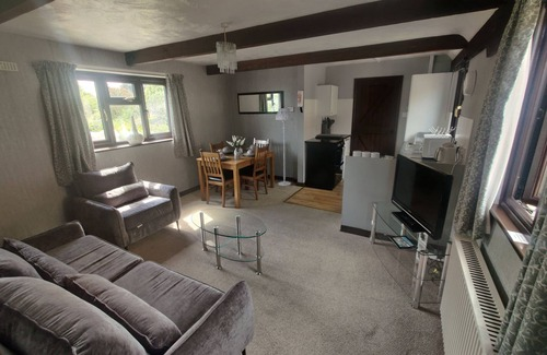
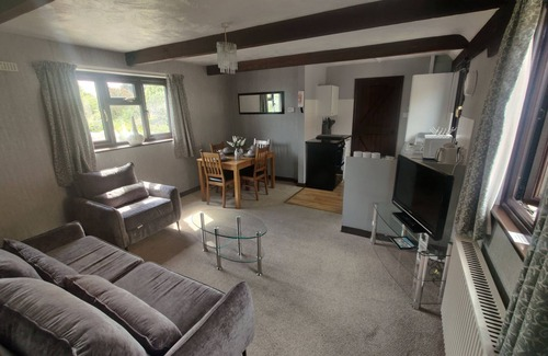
- floor lamp (283, 147)
